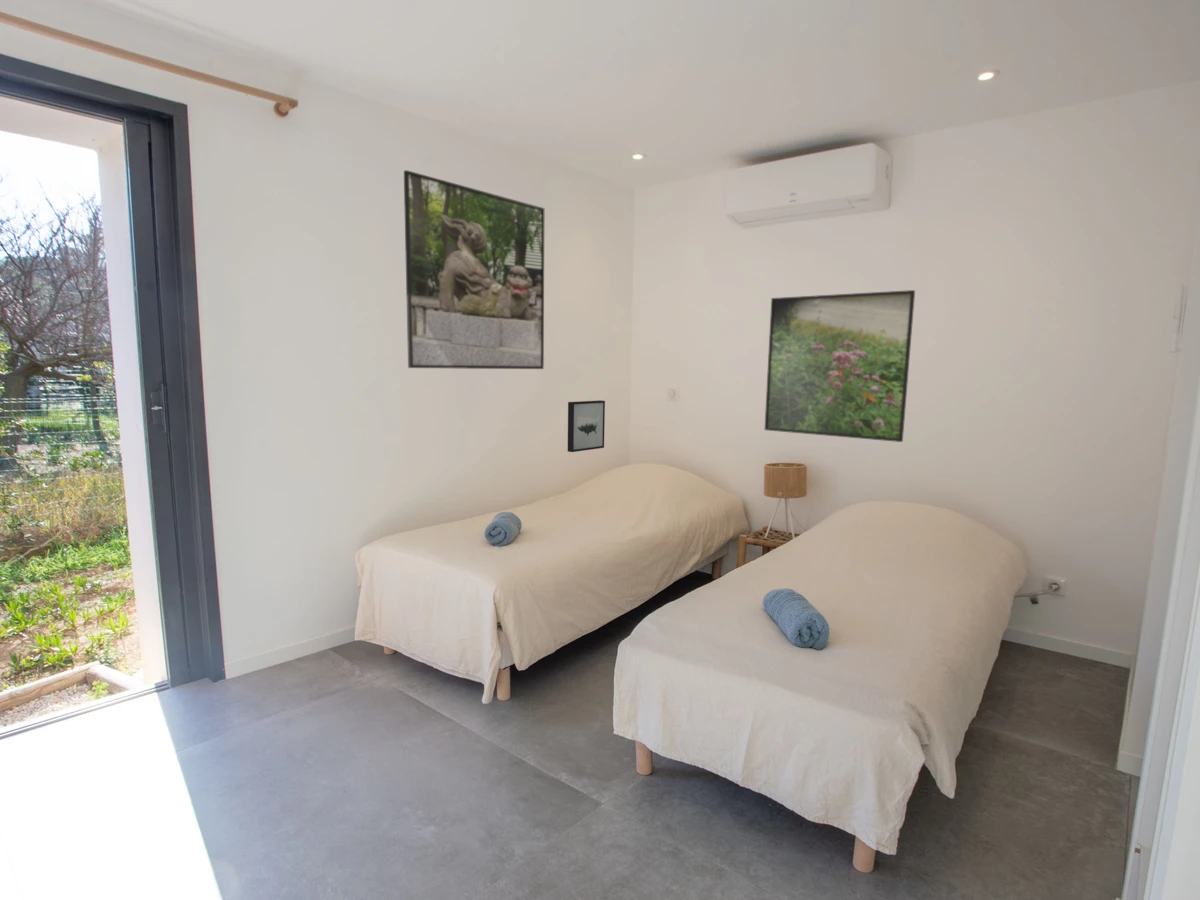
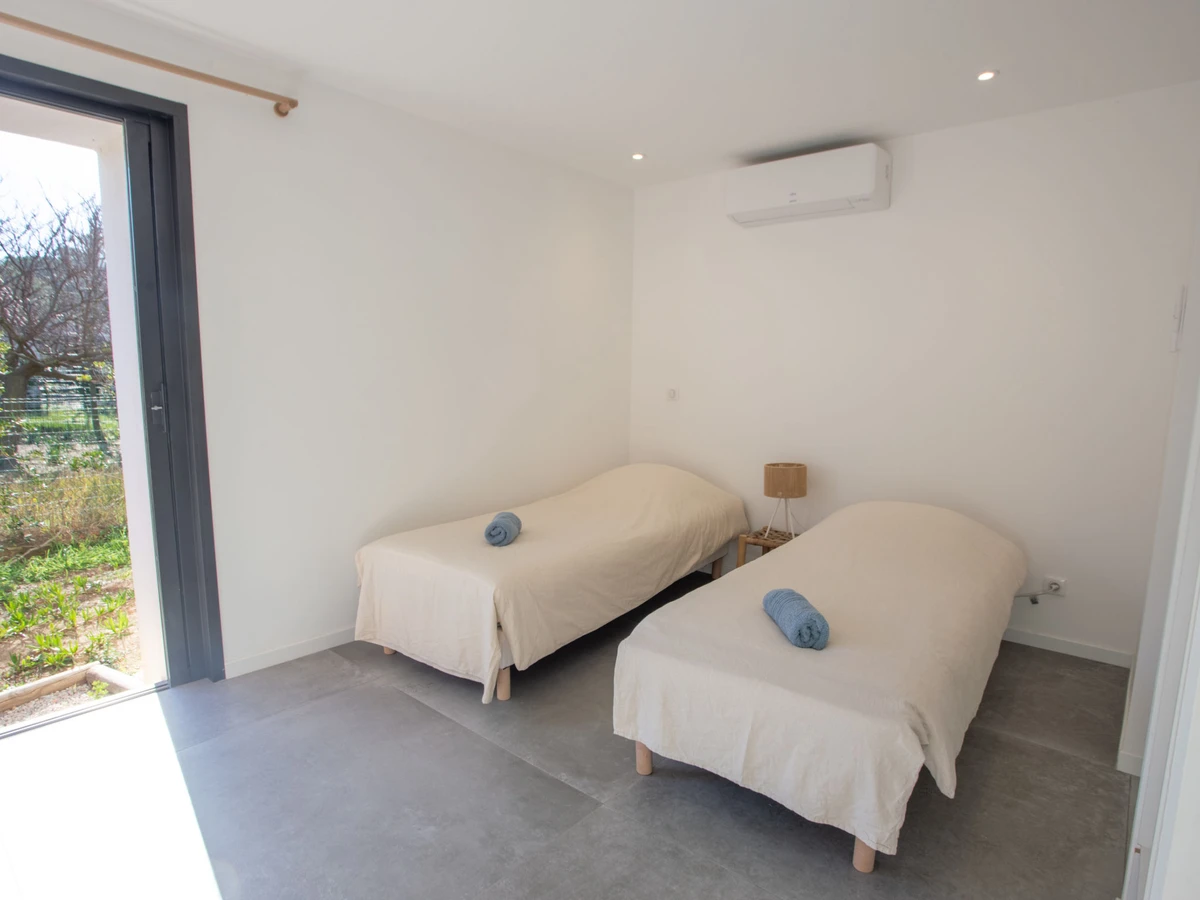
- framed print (481, 281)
- wall art (586, 425)
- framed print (833, 366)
